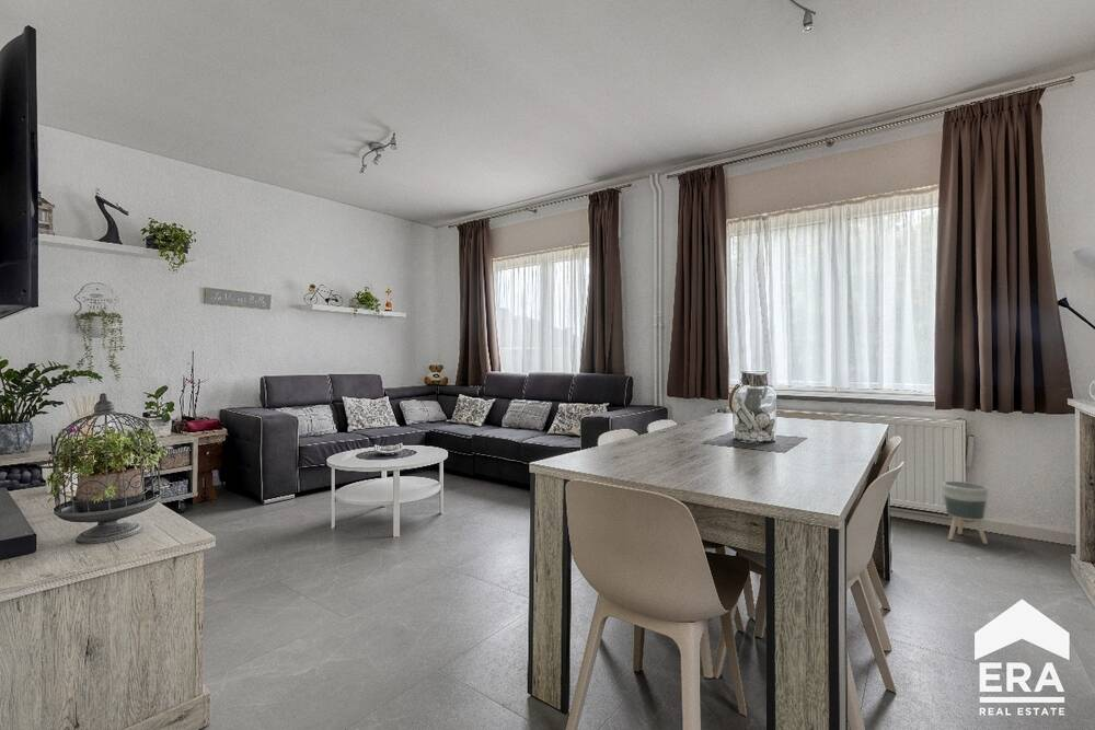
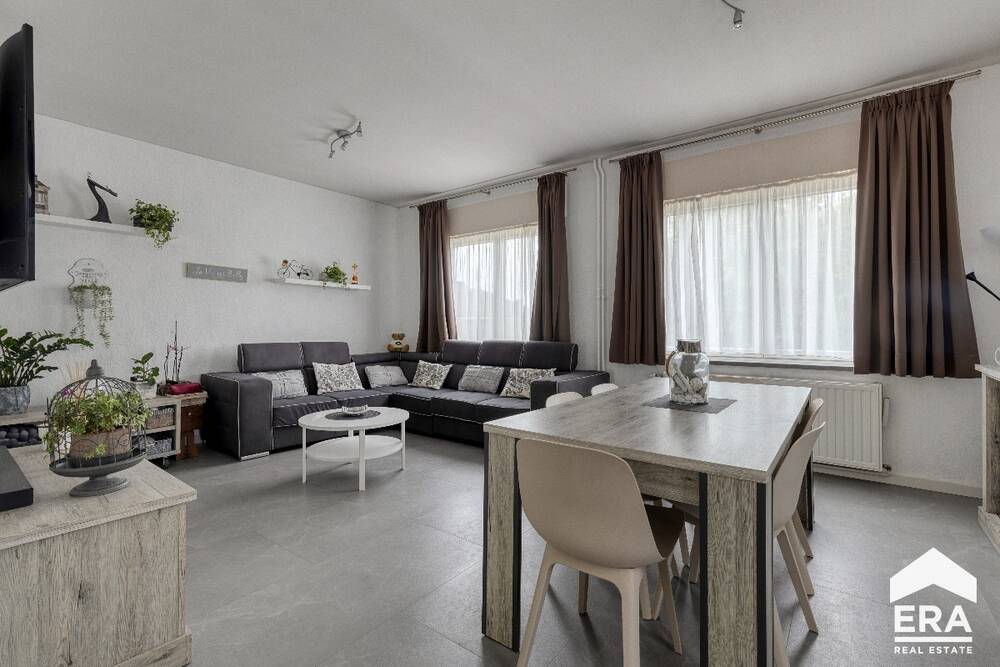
- planter (965, 511)
